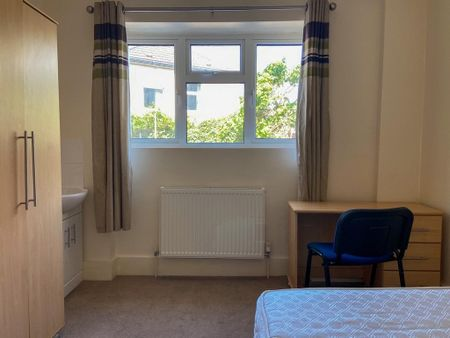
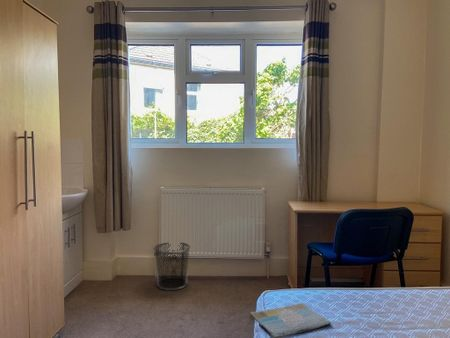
+ book (289, 318)
+ waste bin (172, 265)
